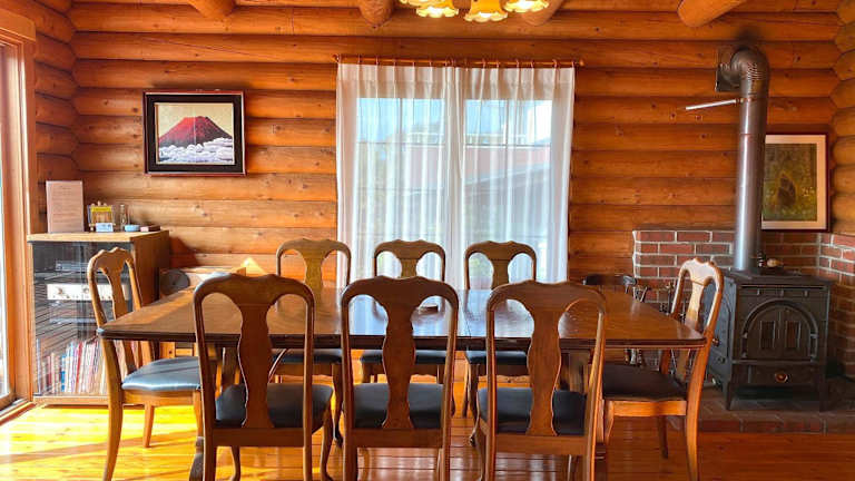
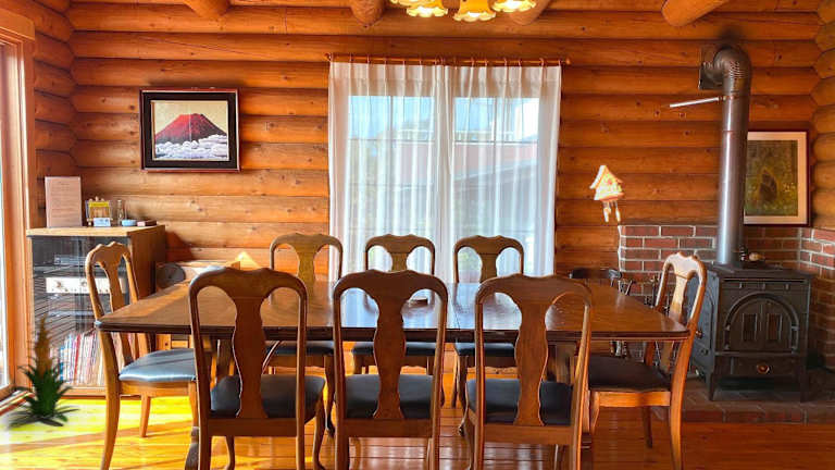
+ indoor plant (43, 366)
+ cuckoo clock (606, 194)
